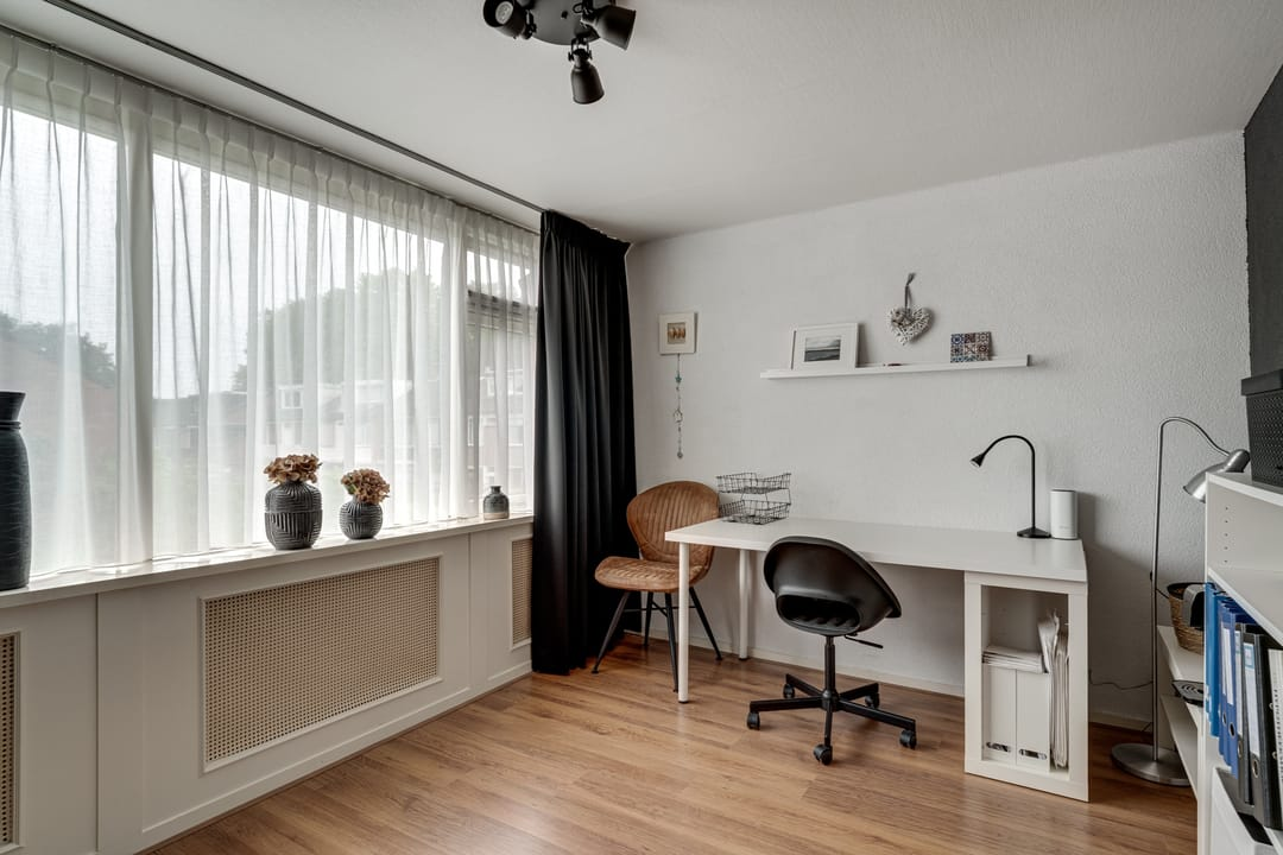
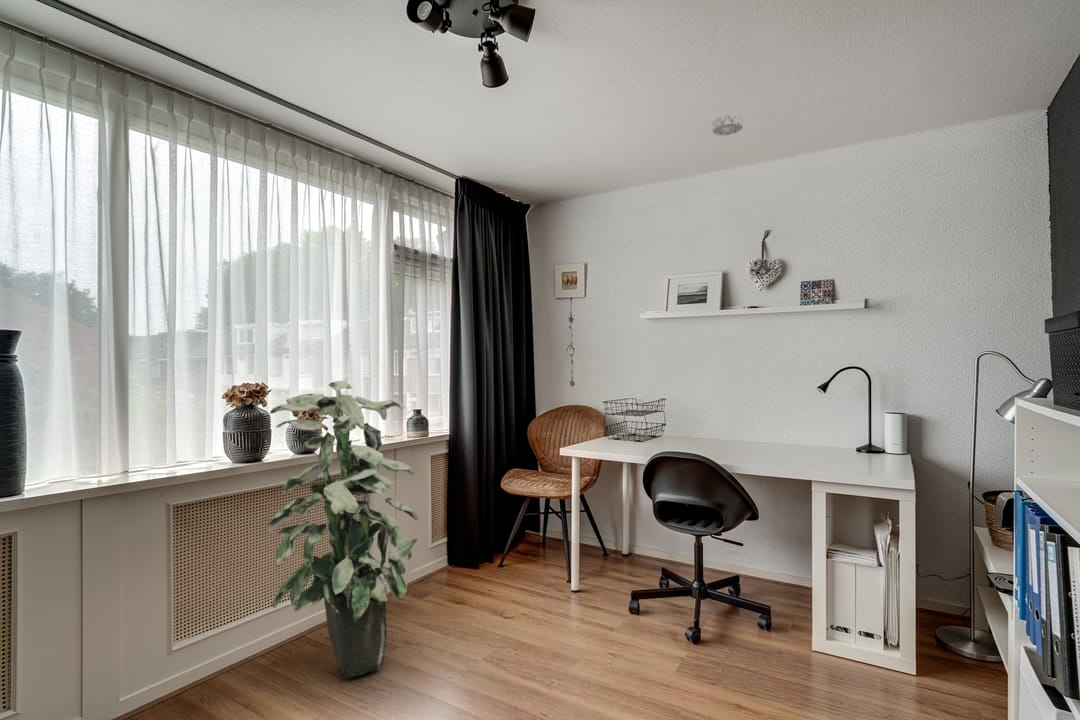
+ smoke detector (727, 124)
+ indoor plant (344, 523)
